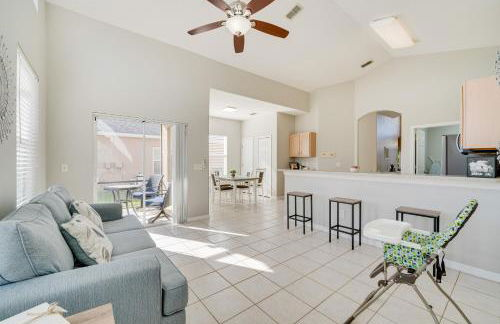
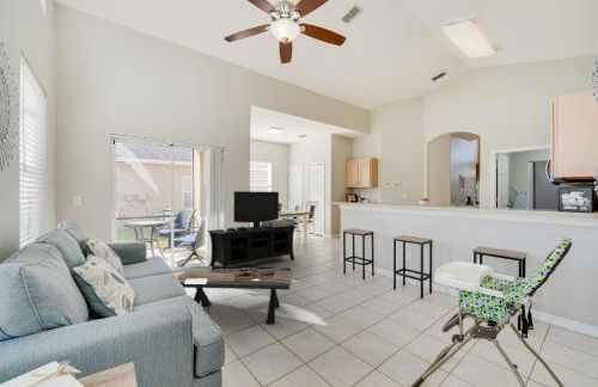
+ media console (255, 227)
+ coffee table (236, 288)
